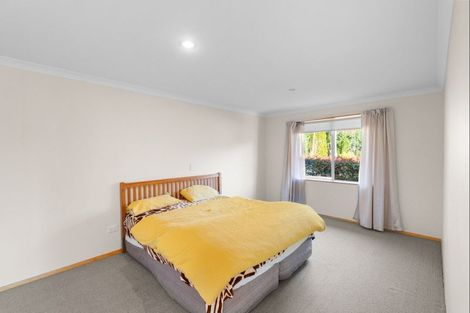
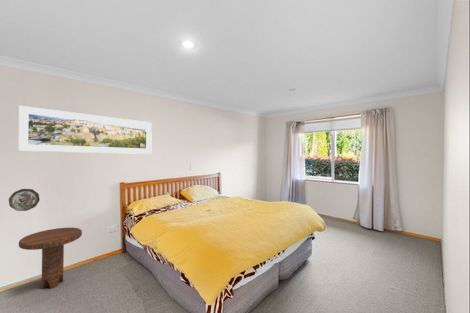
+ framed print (97, 134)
+ side table (52, 259)
+ decorative plate (24, 199)
